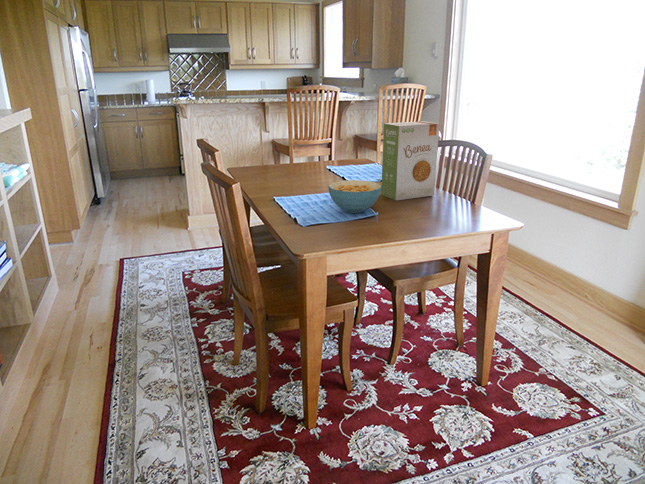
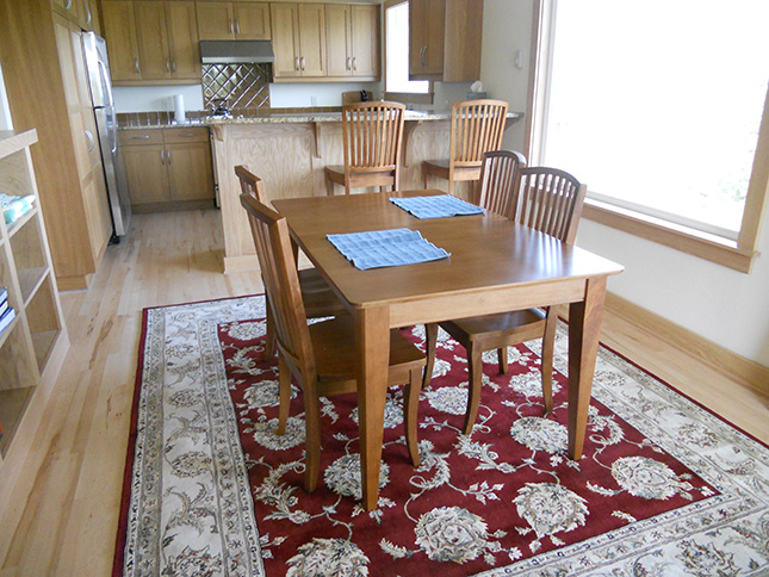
- cereal bowl (354, 198)
- food box (409, 160)
